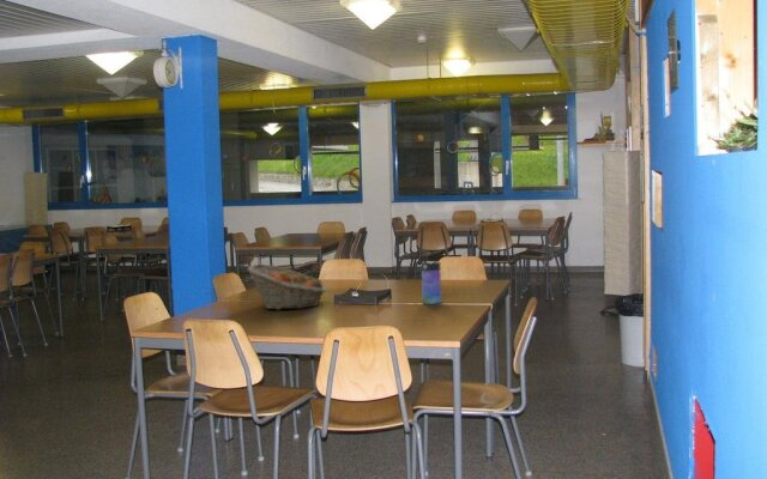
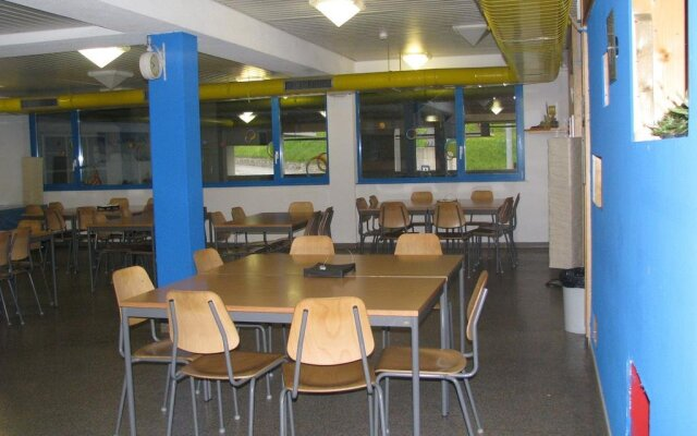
- fruit basket (286, 284)
- water bottle (430, 277)
